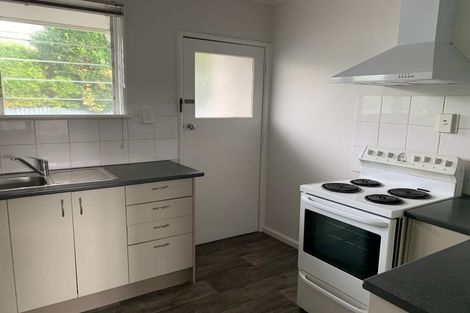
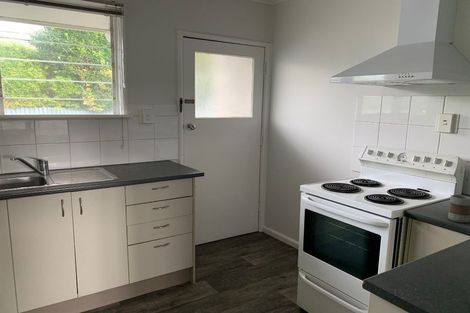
+ mug (459, 207)
